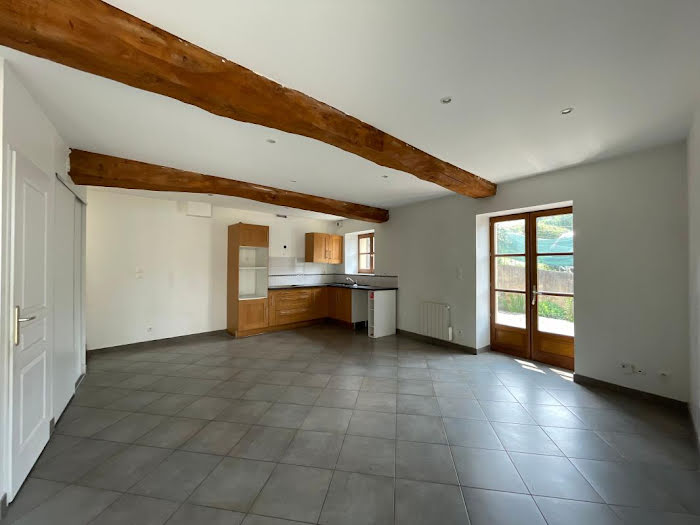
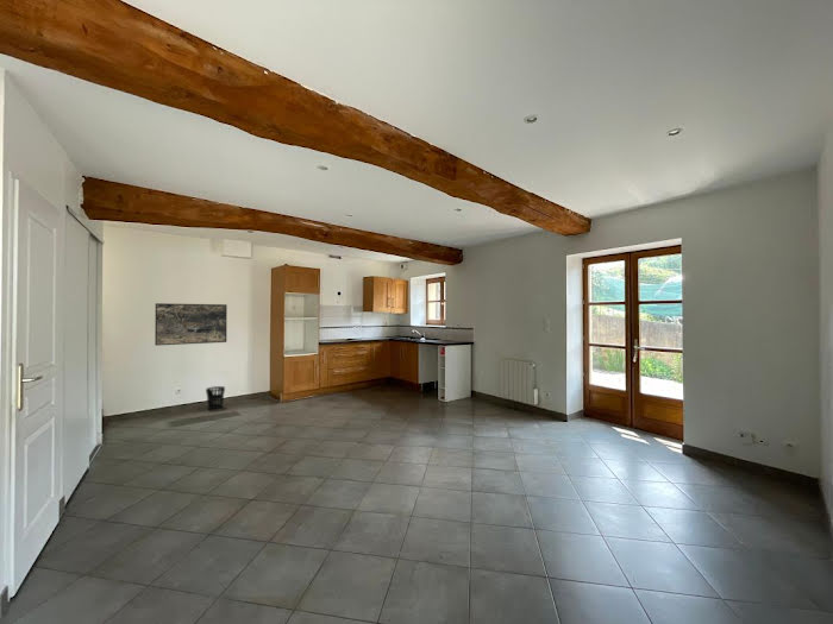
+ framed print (193, 323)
+ wastebasket (215, 397)
